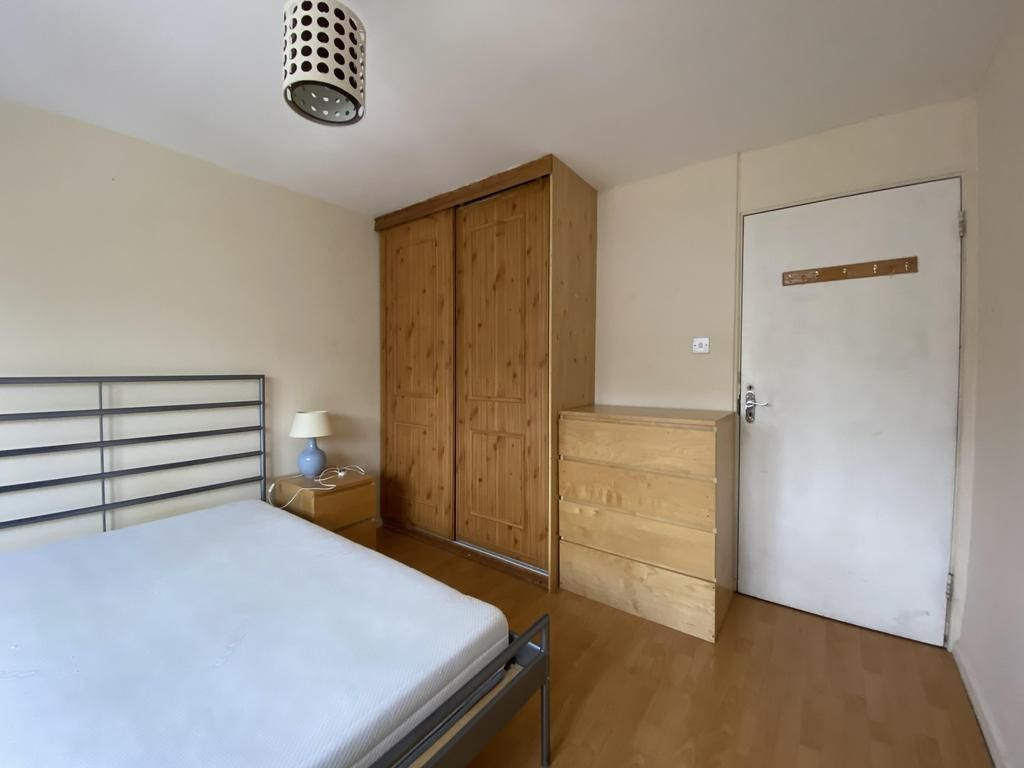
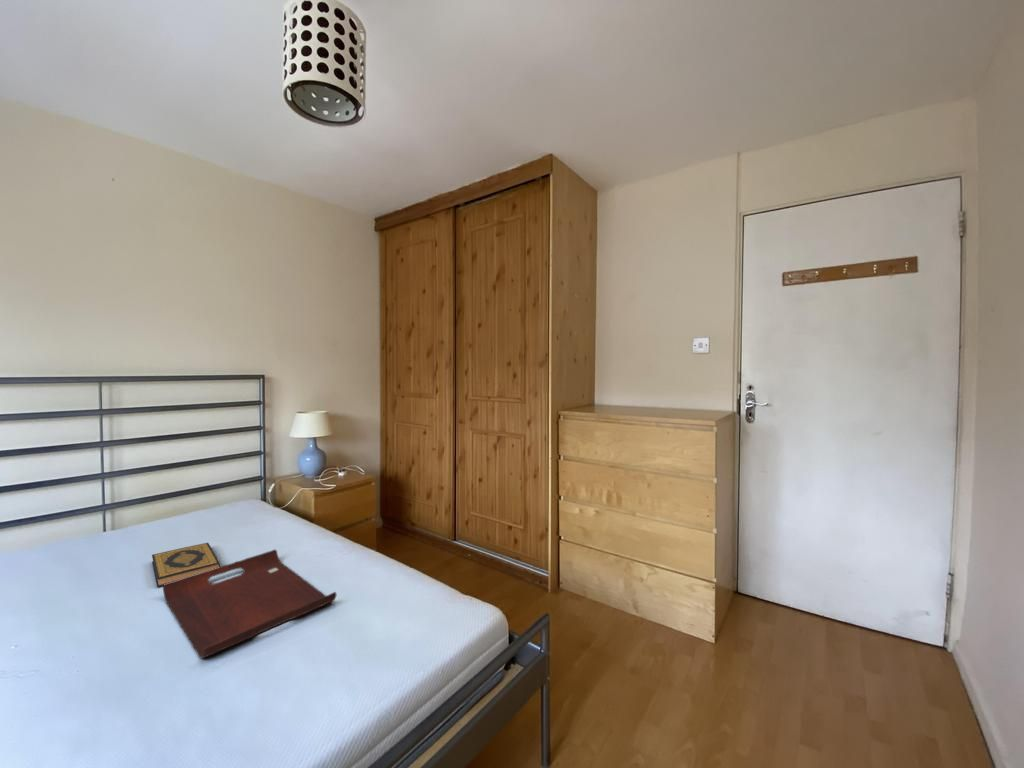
+ serving tray (248, 594)
+ hardback book (185, 562)
